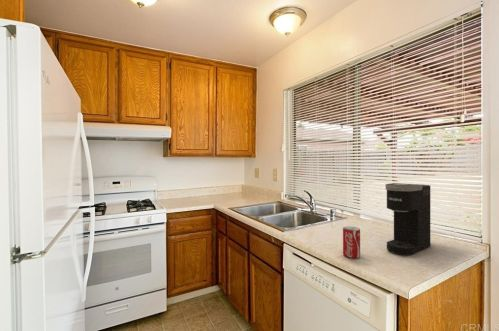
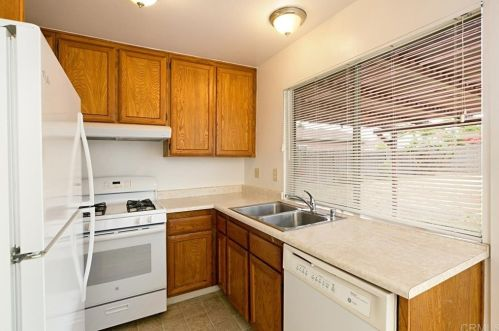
- coffee maker (408, 215)
- beverage can (351, 241)
